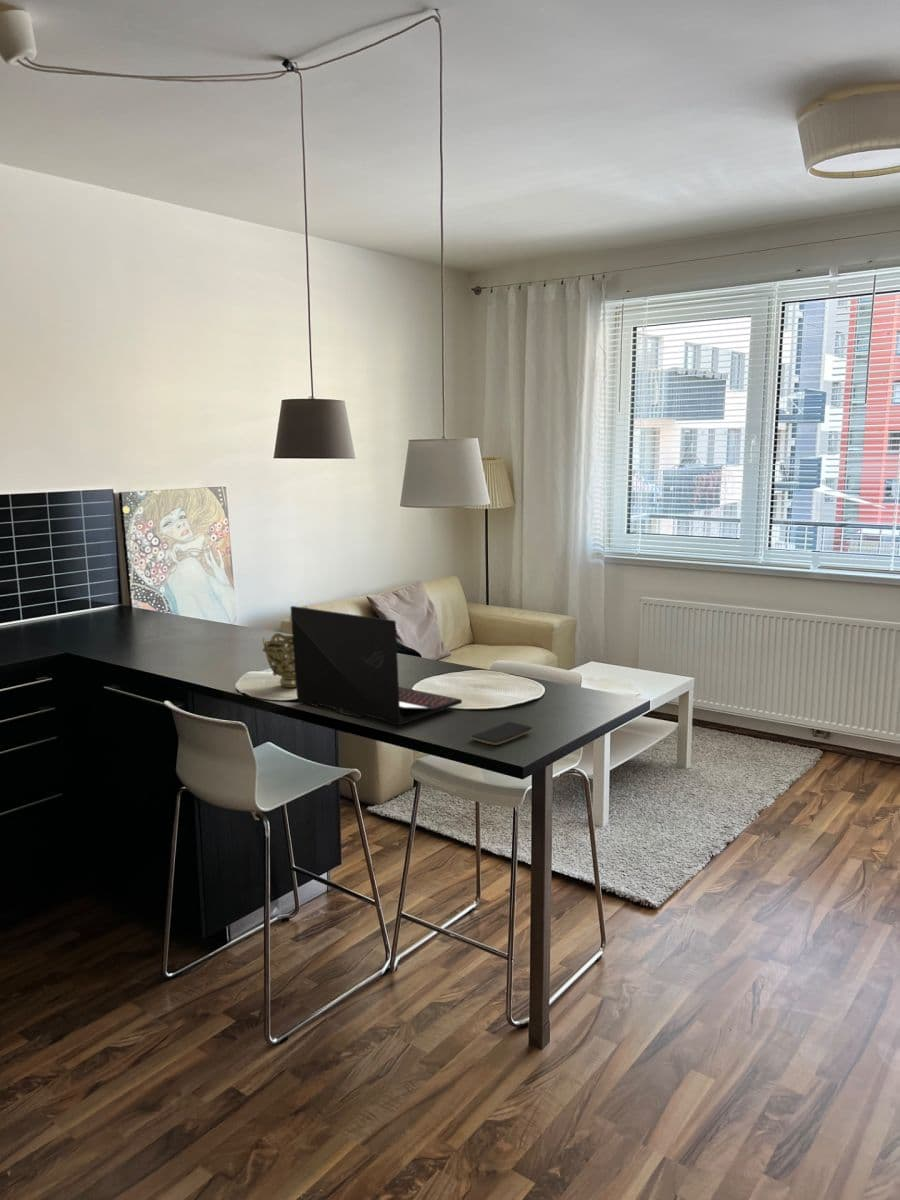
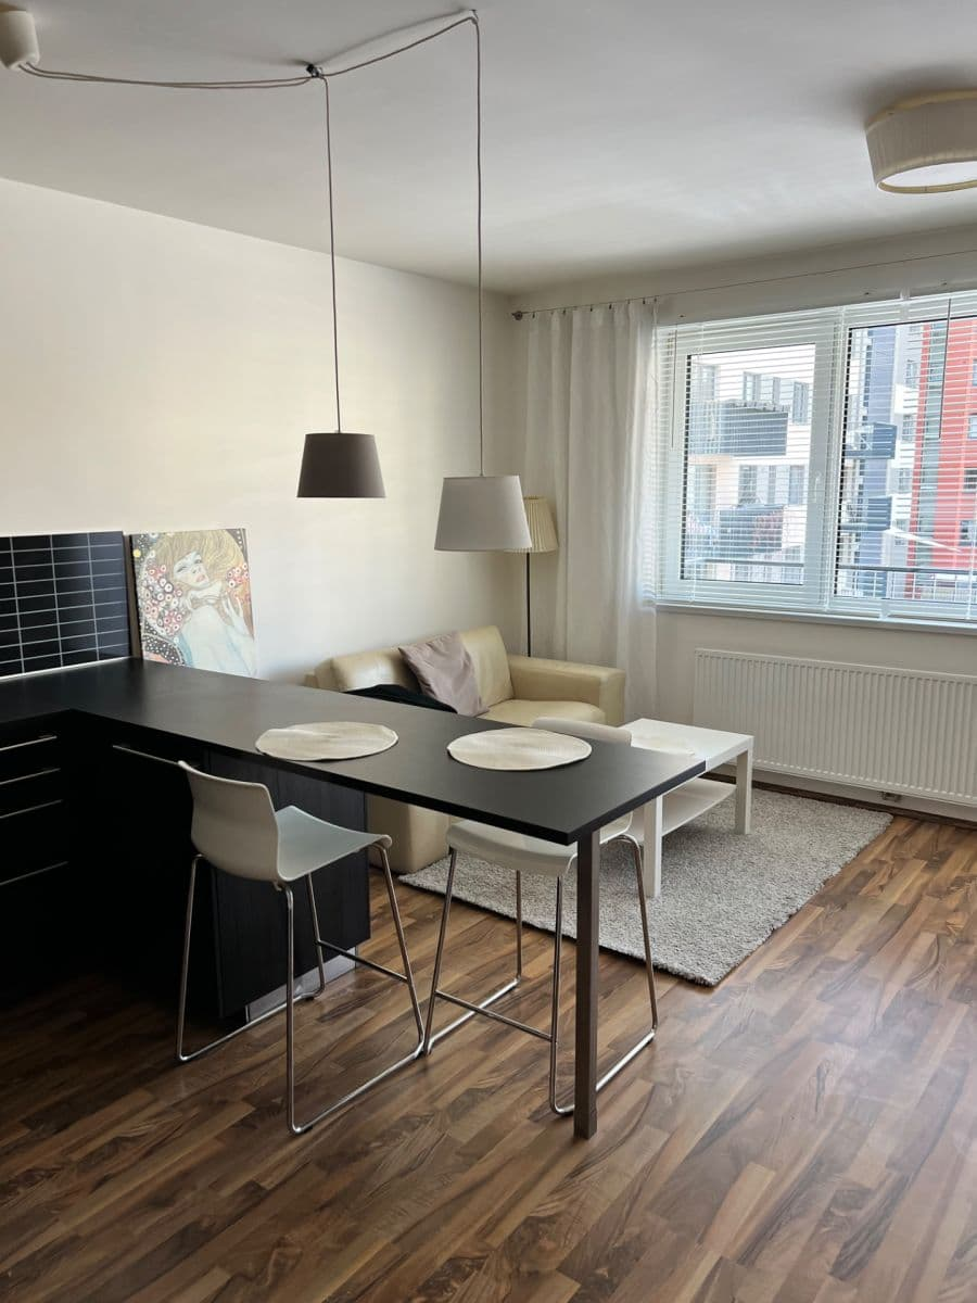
- laptop (377, 656)
- decorative bowl (290, 661)
- smartphone (502, 733)
